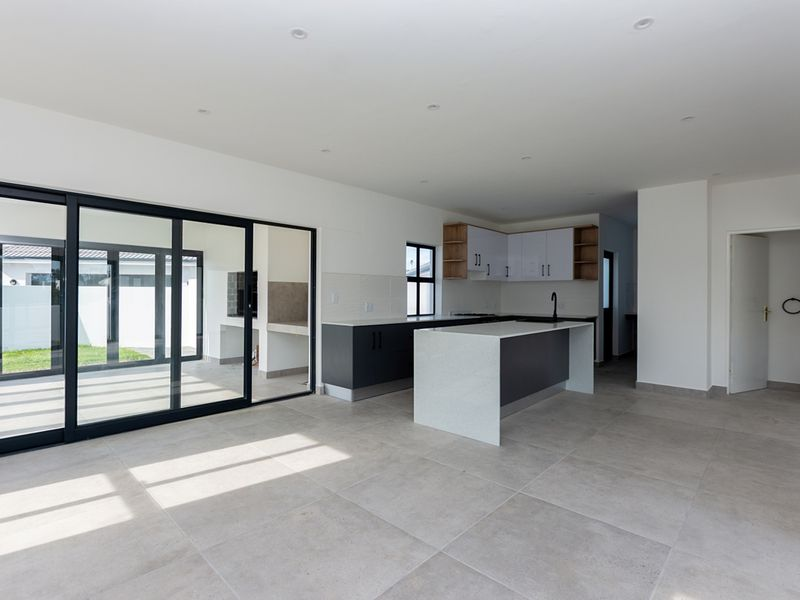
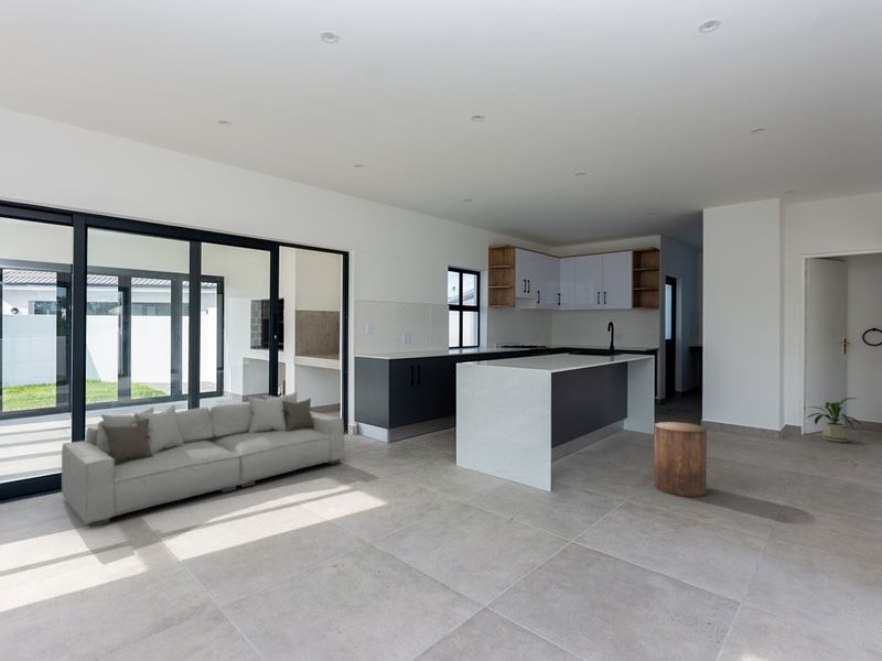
+ house plant (830, 418)
+ sofa (219, 440)
+ stool (679, 457)
